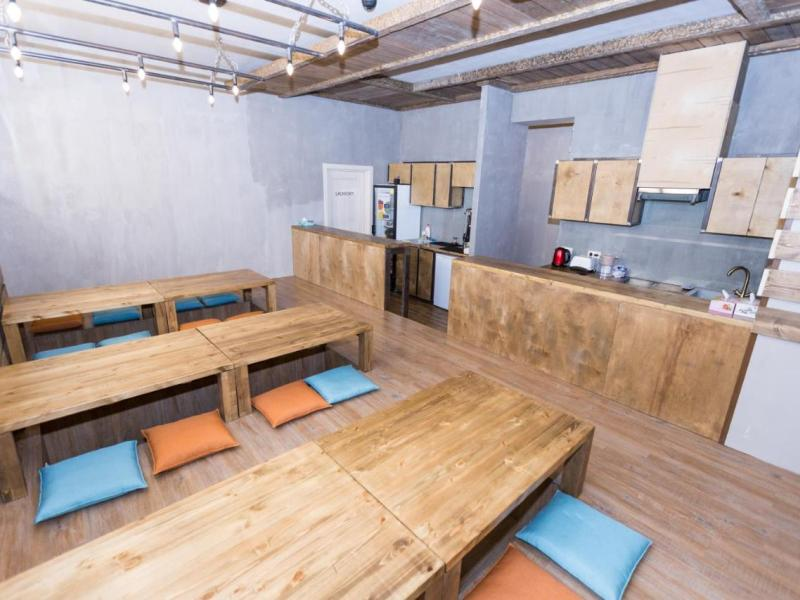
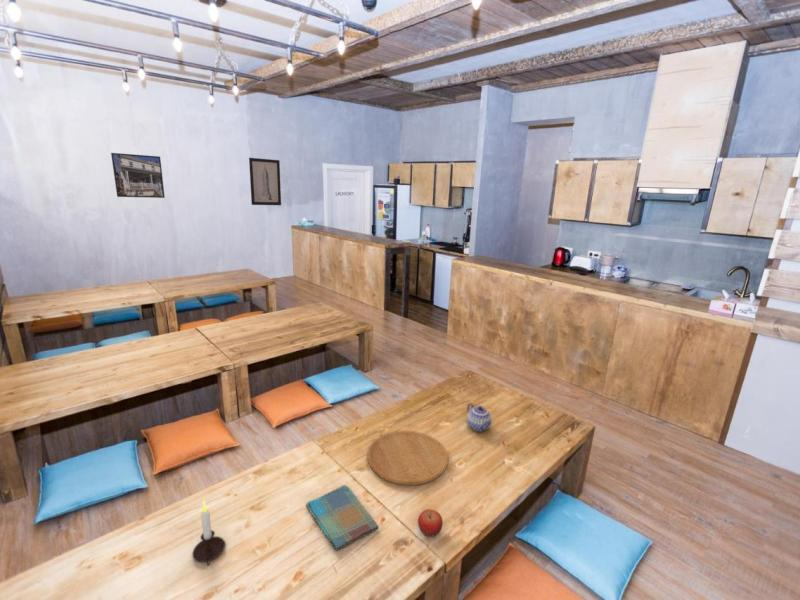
+ dish towel (341, 514)
+ candle (206, 528)
+ cutting board (407, 455)
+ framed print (139, 176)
+ teapot (479, 417)
+ wall art (265, 182)
+ fruit (430, 521)
